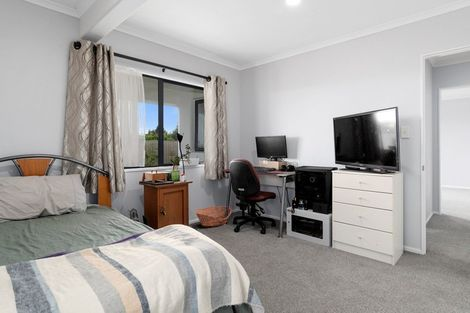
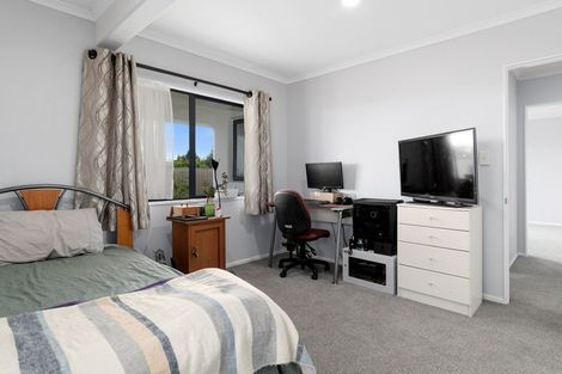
- basket (213, 216)
